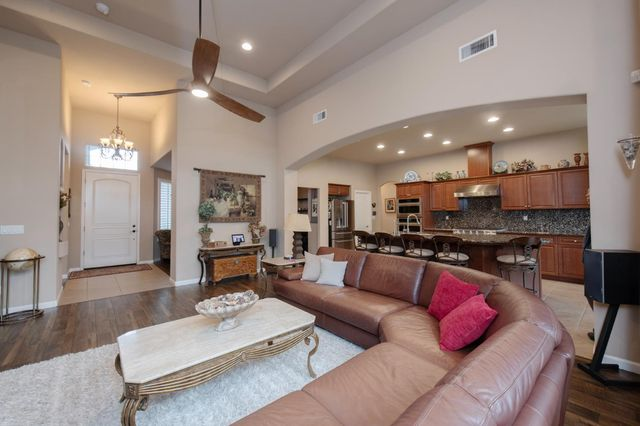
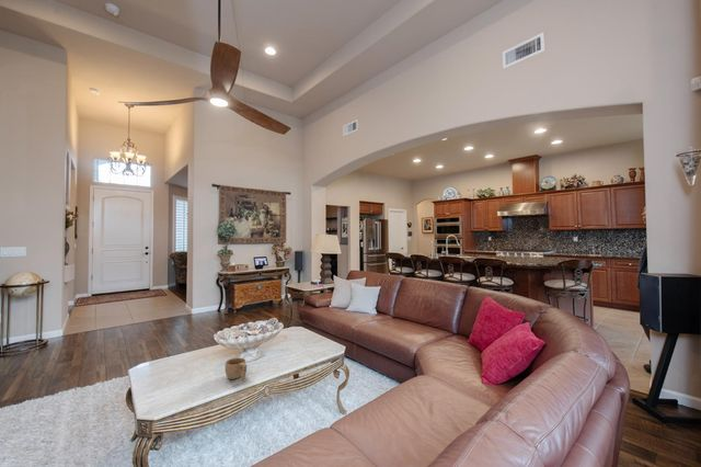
+ cup (237, 369)
